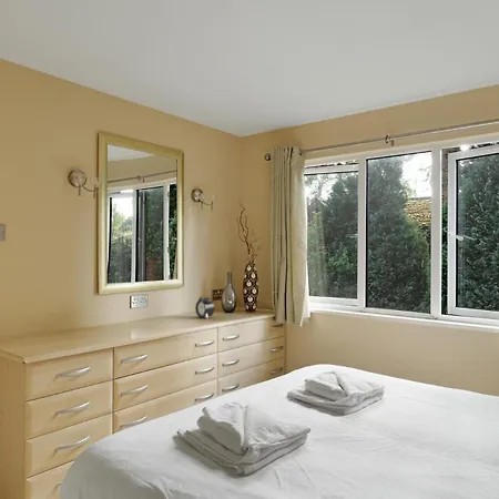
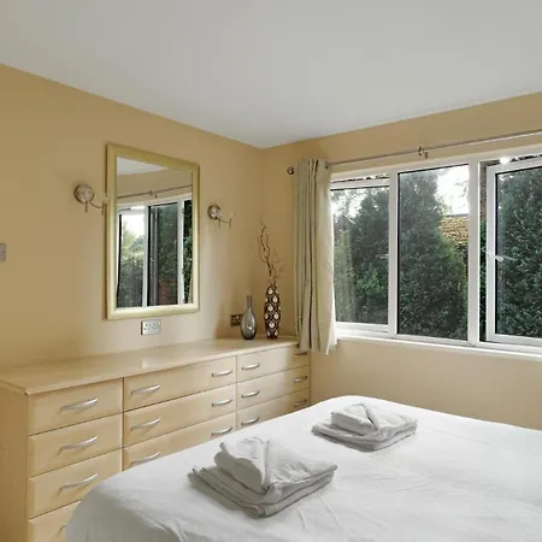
- alarm clock (204, 307)
